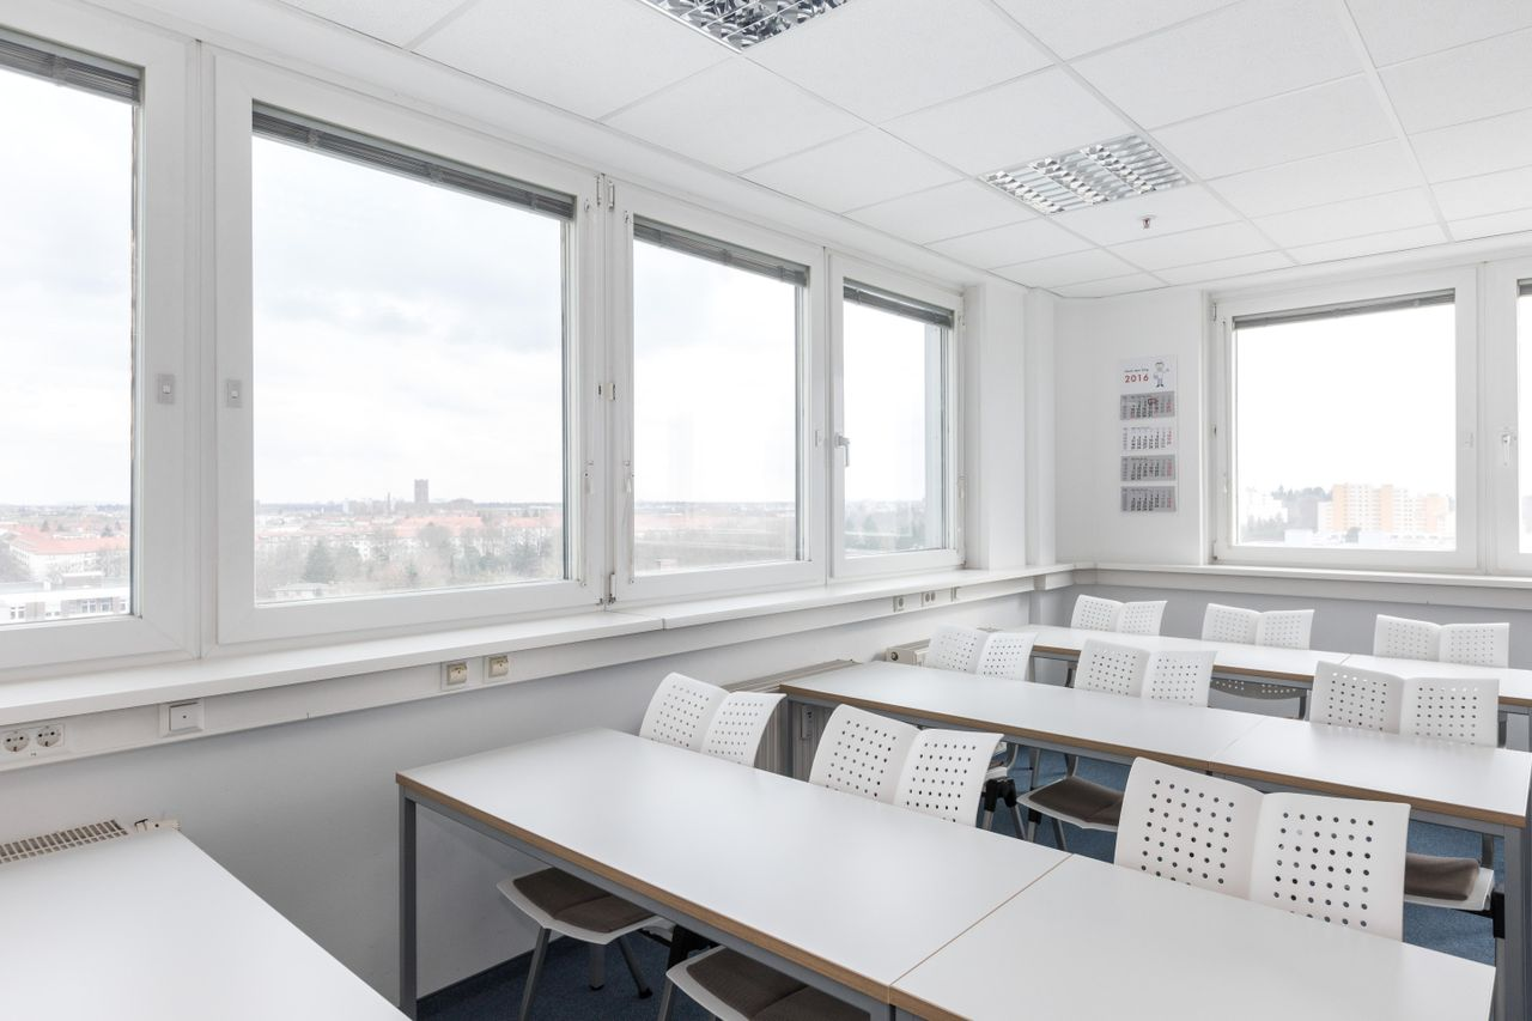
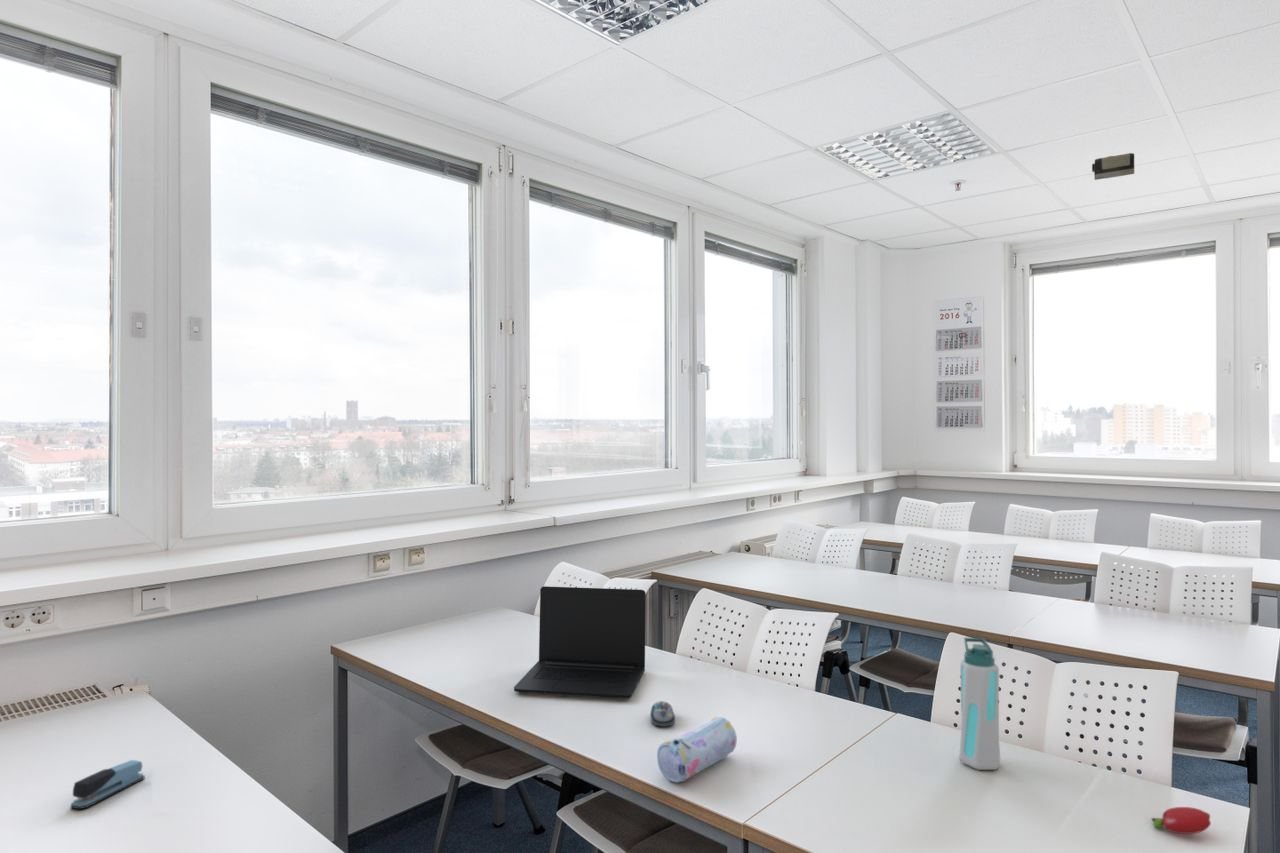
+ pencil case (697, 747)
+ computer mouse (662, 712)
+ fruit (1180, 818)
+ laptop (582, 639)
+ stapler (108, 780)
+ projector (1112, 165)
+ water bottle (978, 702)
